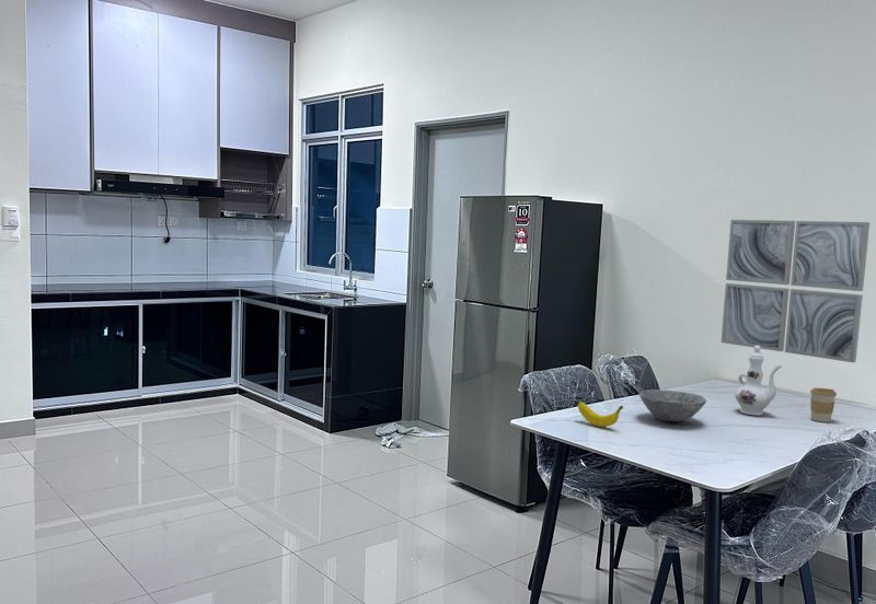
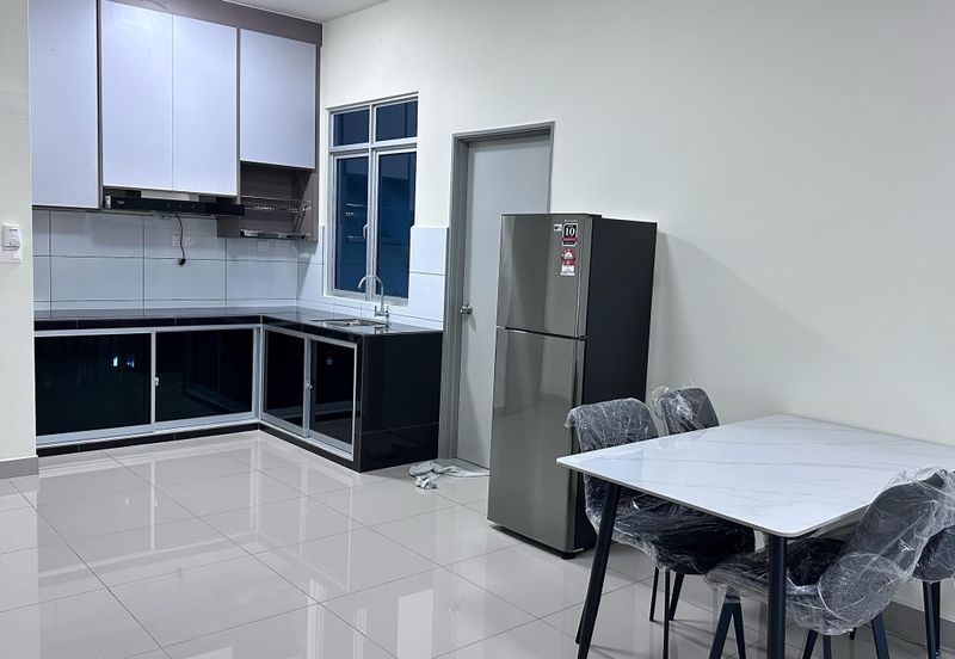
- wall art (791, 284)
- coffee cup (821, 404)
- banana (599, 415)
- bowl (671, 407)
- chinaware (759, 380)
